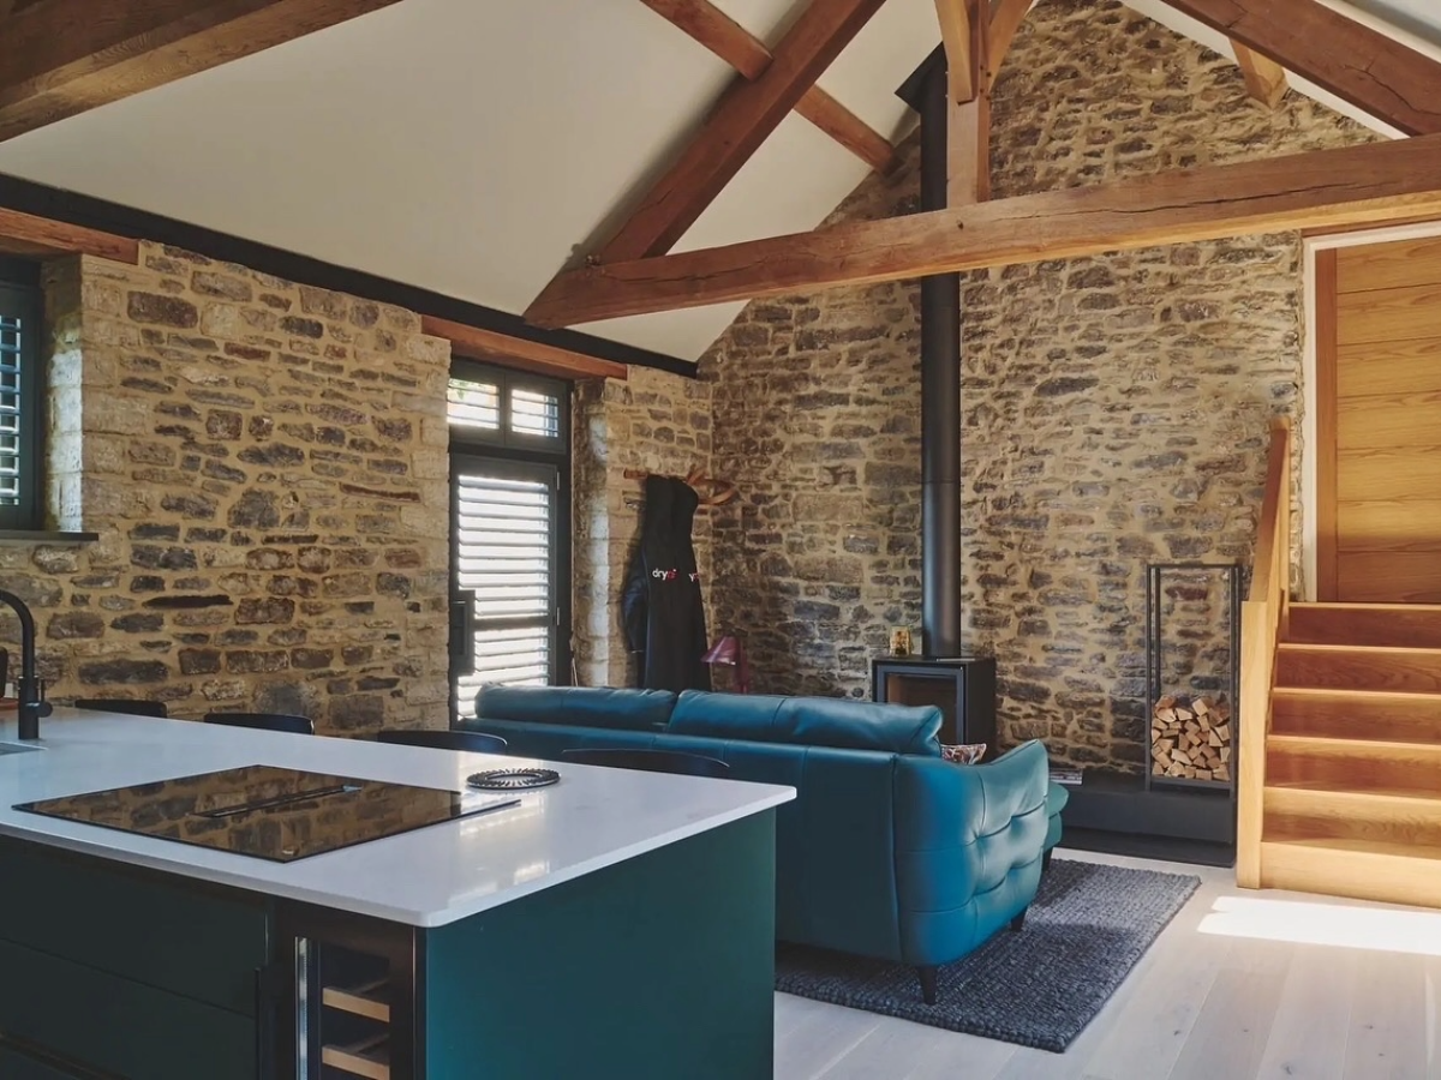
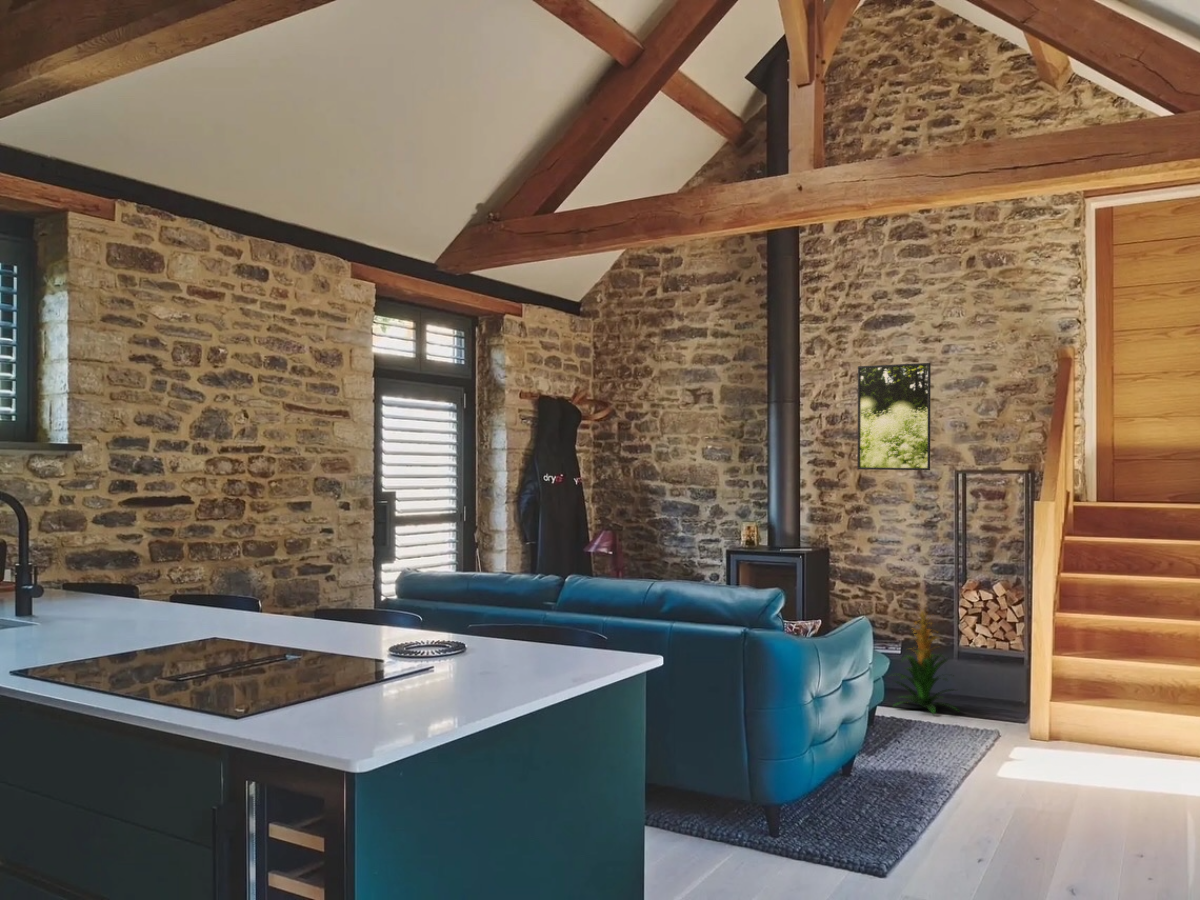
+ indoor plant (924, 656)
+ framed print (893, 417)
